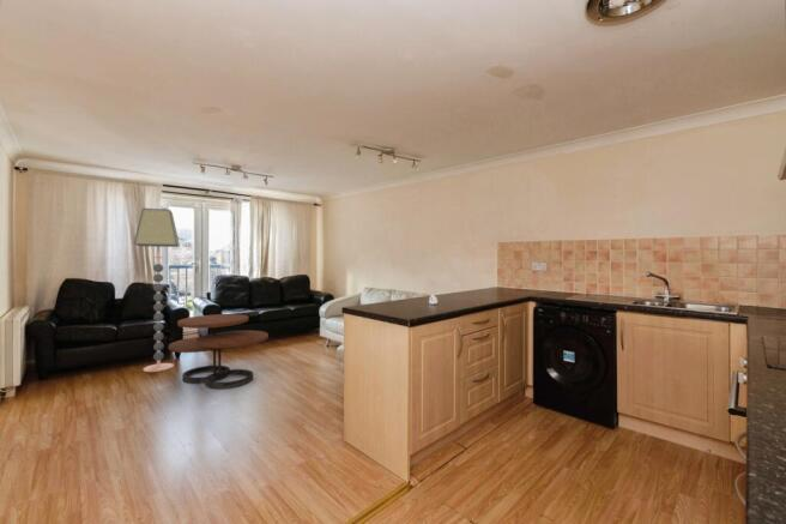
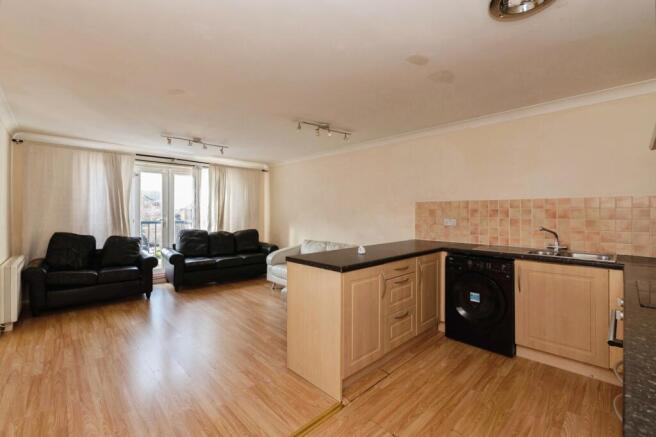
- coffee table (218, 349)
- floor lamp (158, 288)
